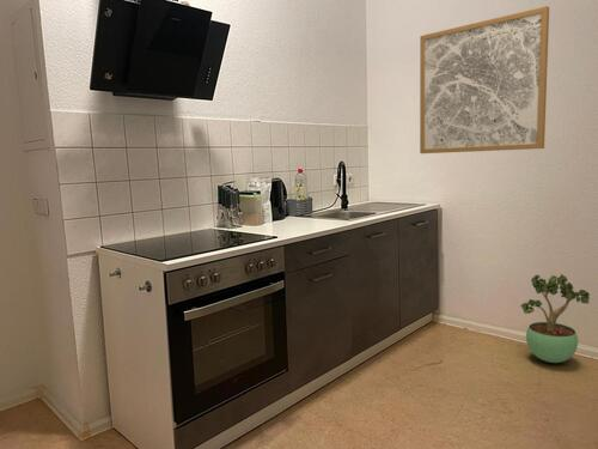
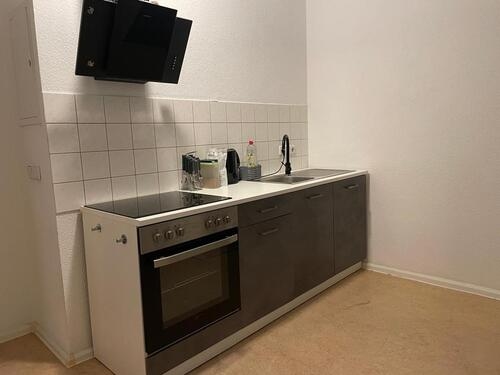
- wall art (477, 87)
- potted plant (555, 317)
